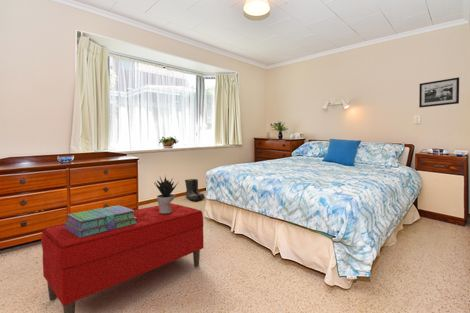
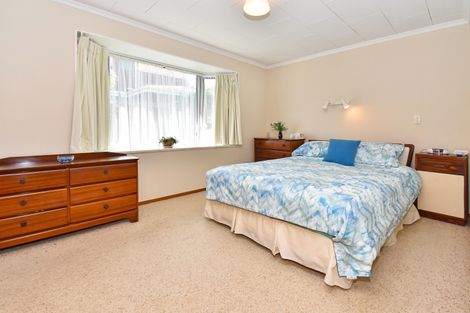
- boots (194, 188)
- bench (132, 249)
- stack of books (101, 218)
- picture frame (438, 93)
- potted plant (165, 193)
